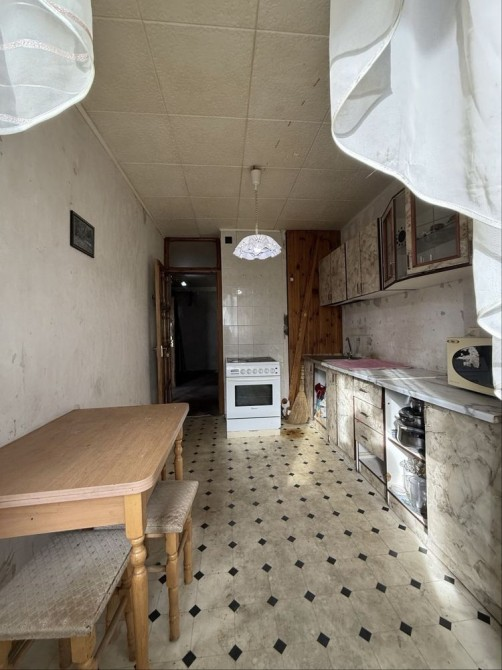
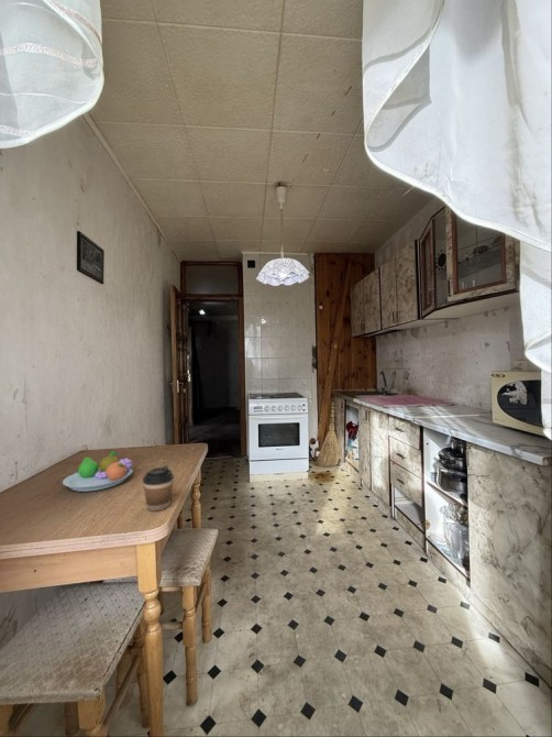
+ fruit bowl (99, 469)
+ coffee cup (158, 486)
